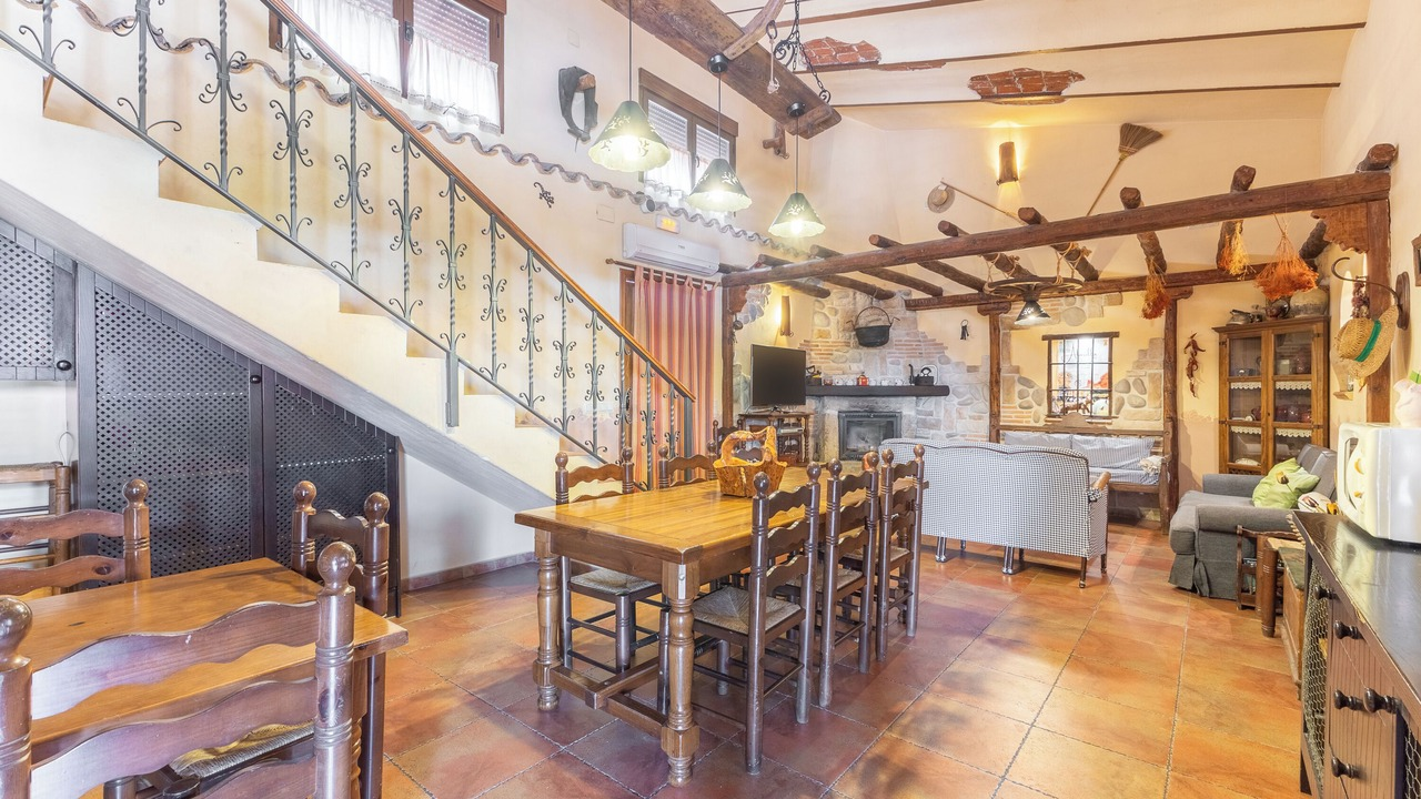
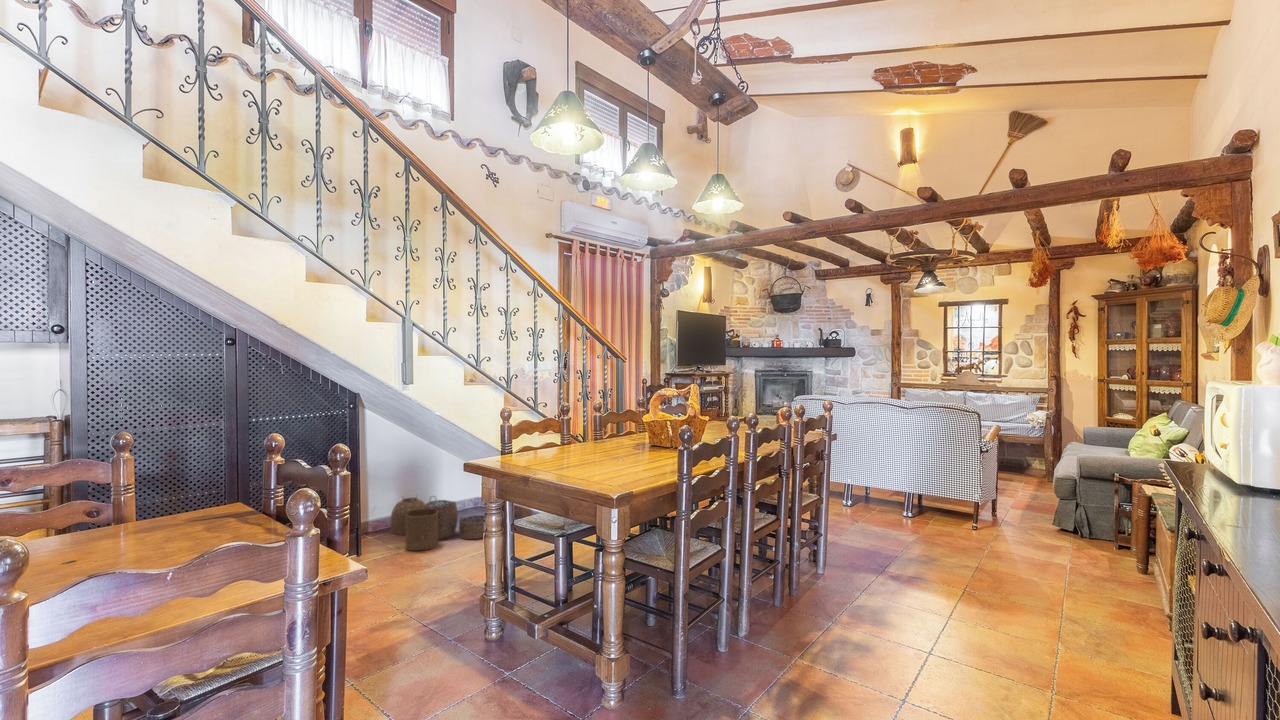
+ woven basket (433, 515)
